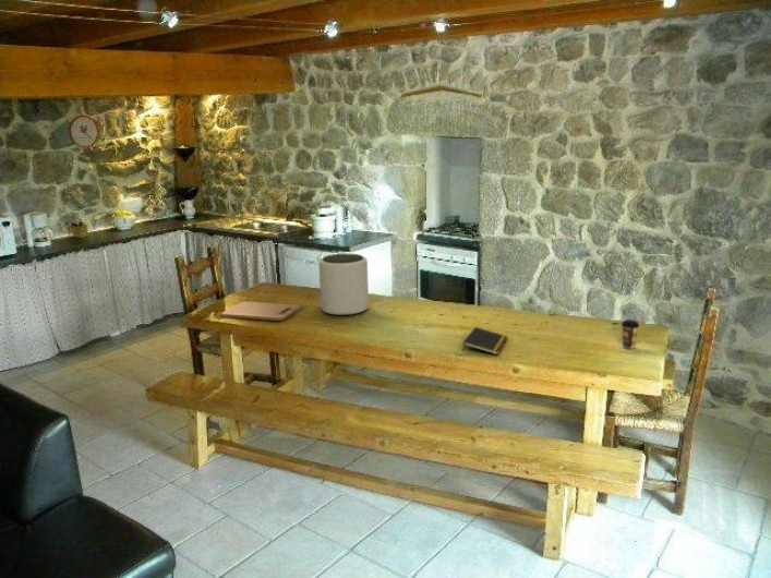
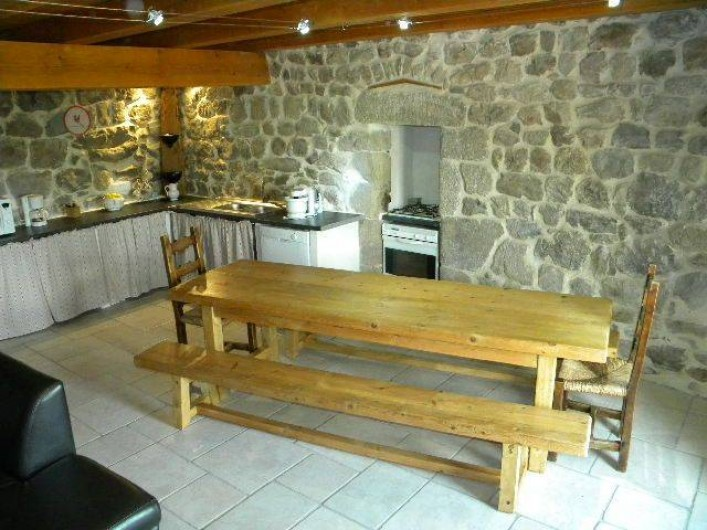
- cutting board (262, 310)
- notepad (485, 340)
- coffee cup (629, 334)
- plant pot (344, 284)
